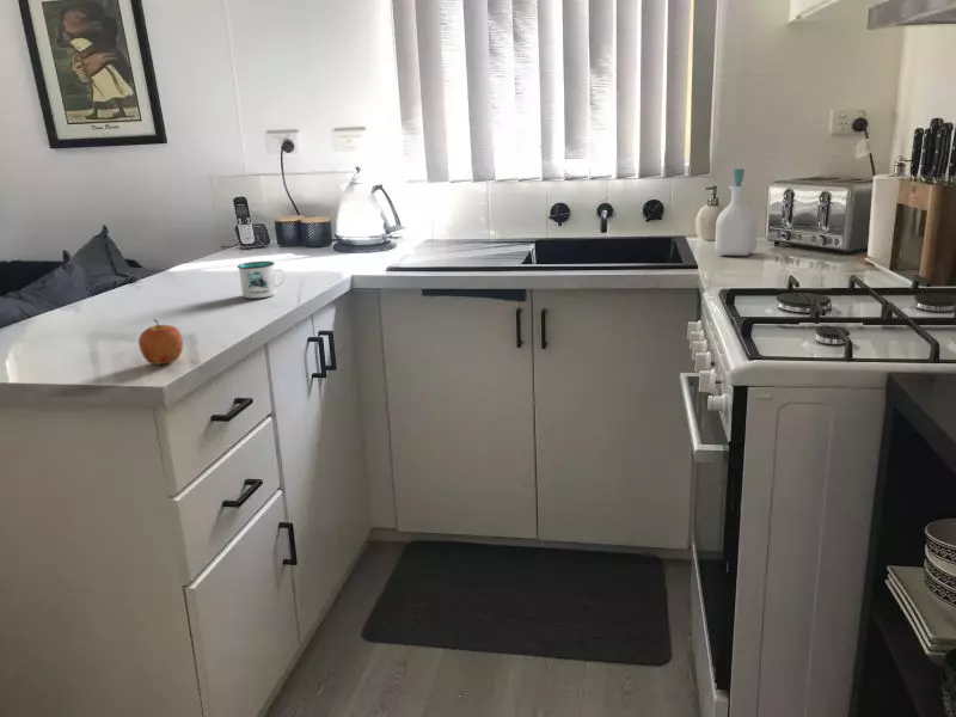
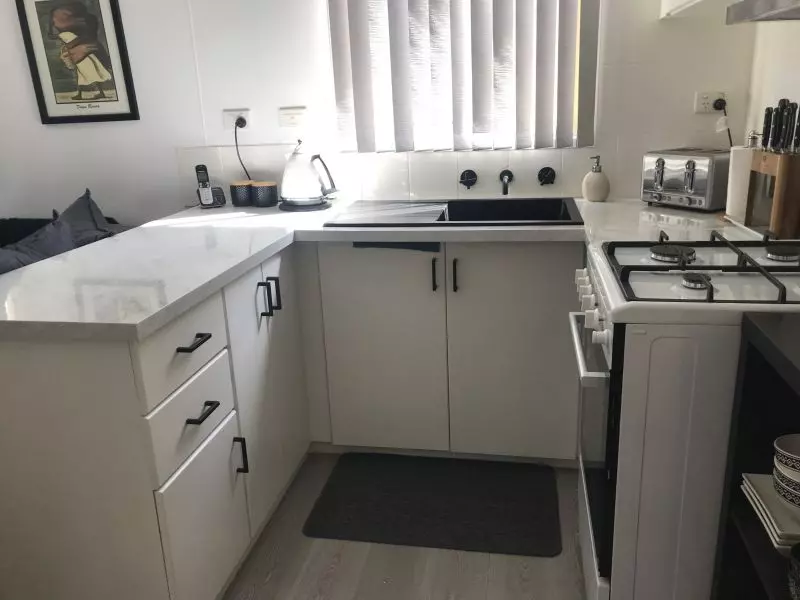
- apple (160, 339)
- mug (262, 278)
- soap bottle (736, 212)
